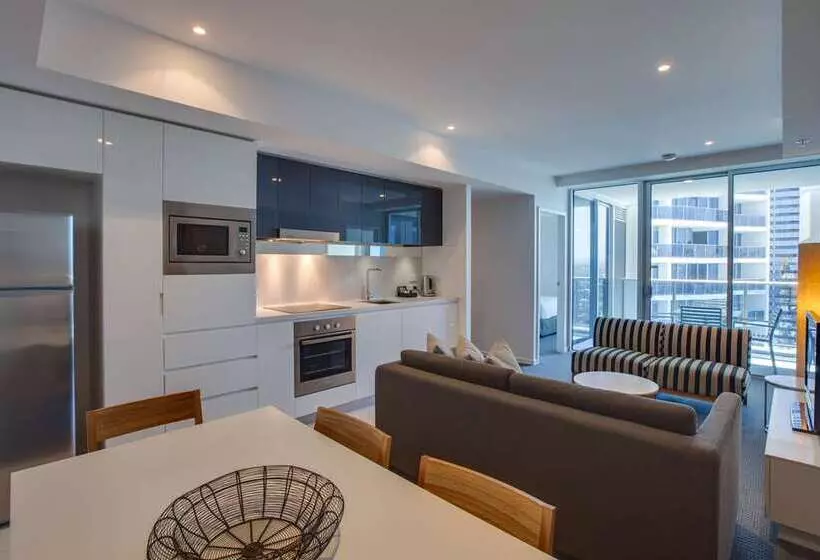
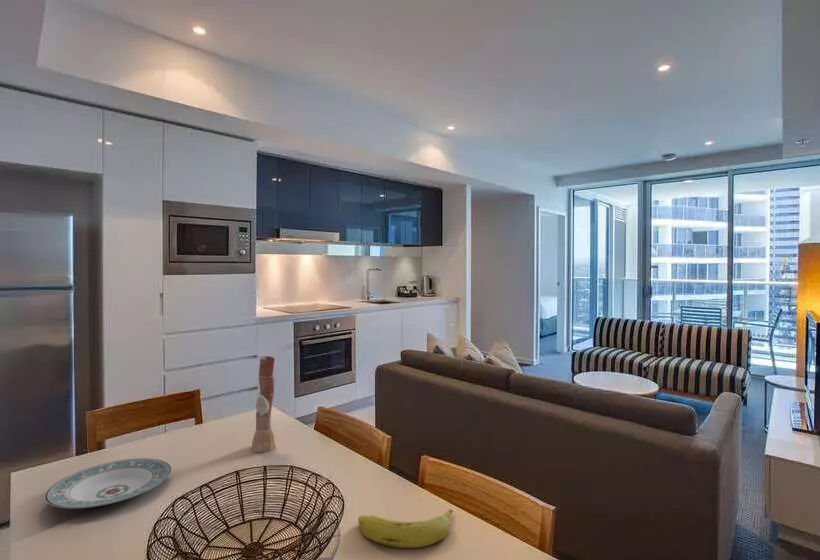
+ fruit (407, 522)
+ vase (265, 401)
+ plate (112, 486)
